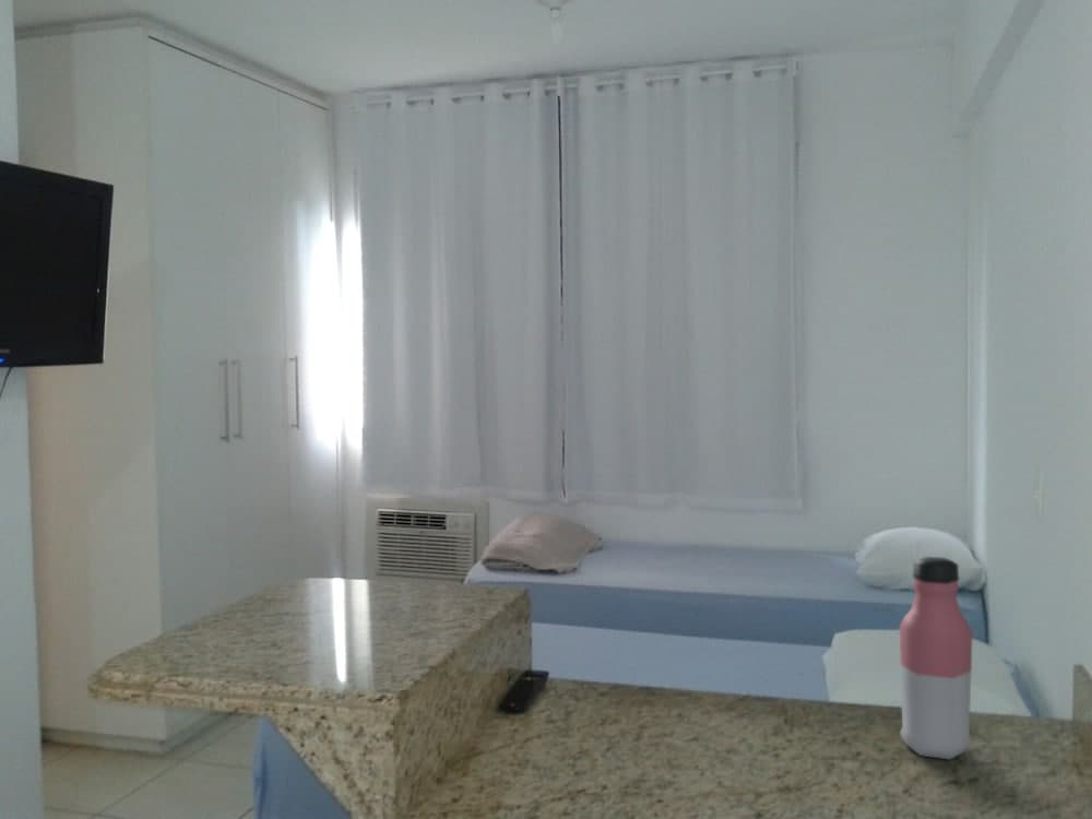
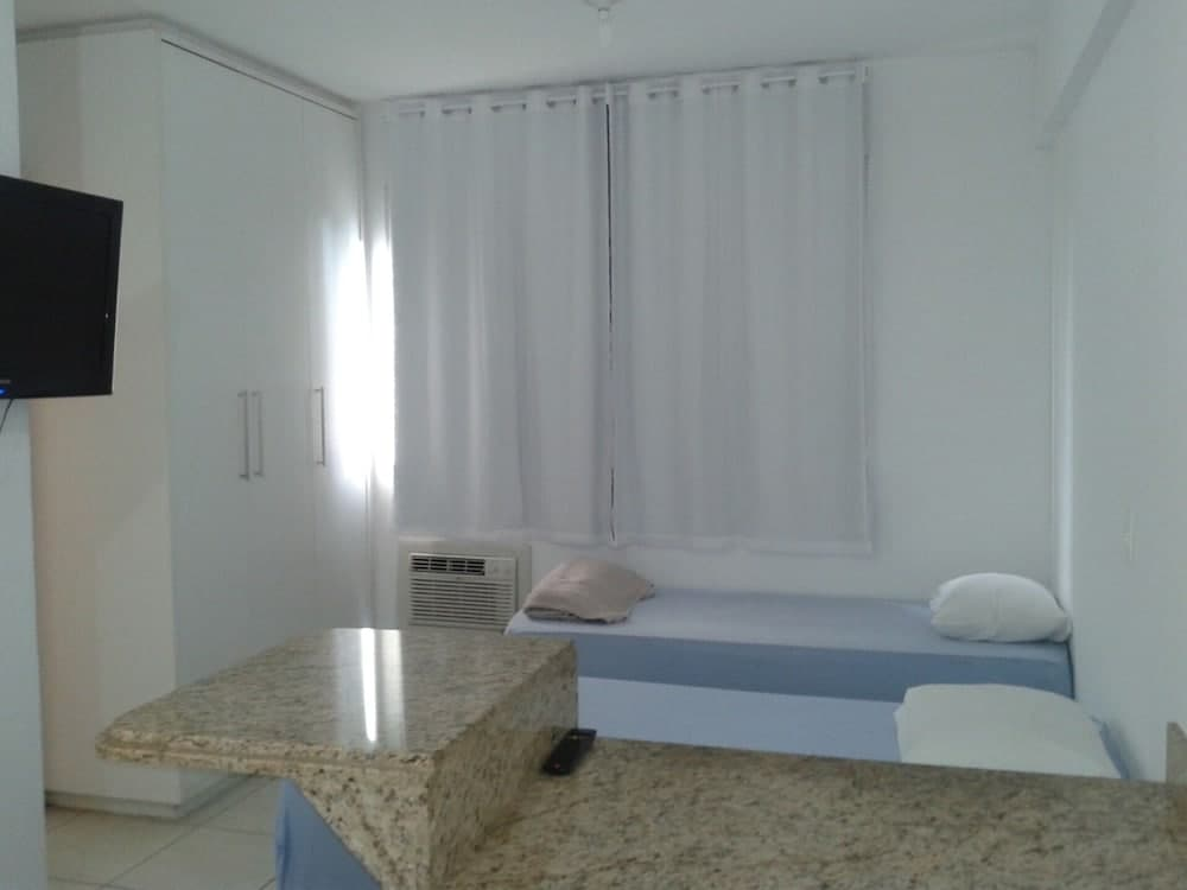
- water bottle (935, 654)
